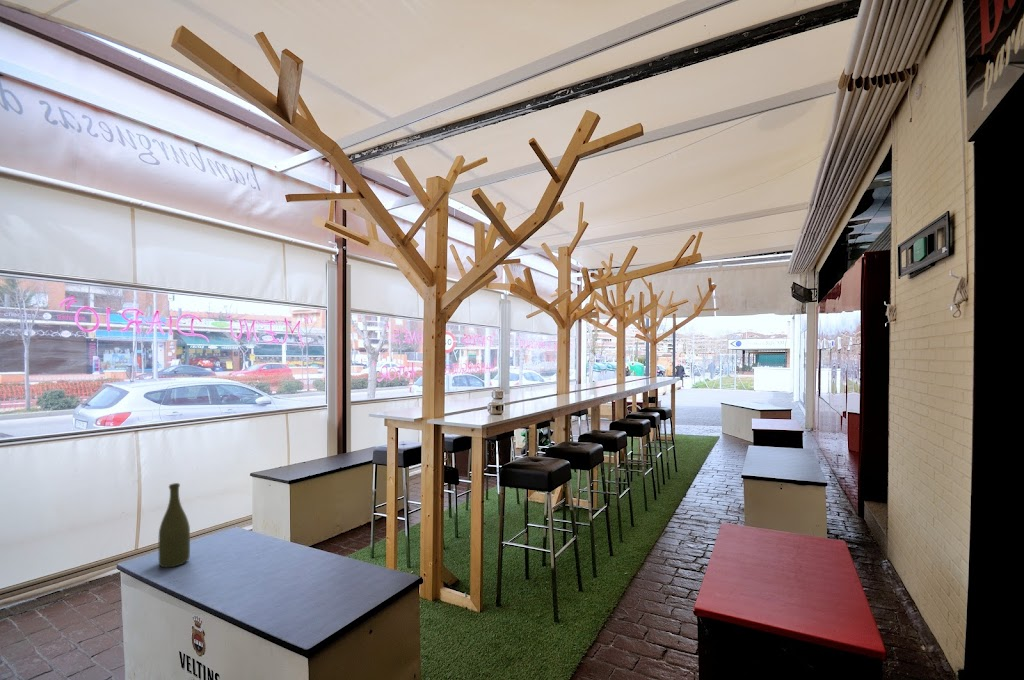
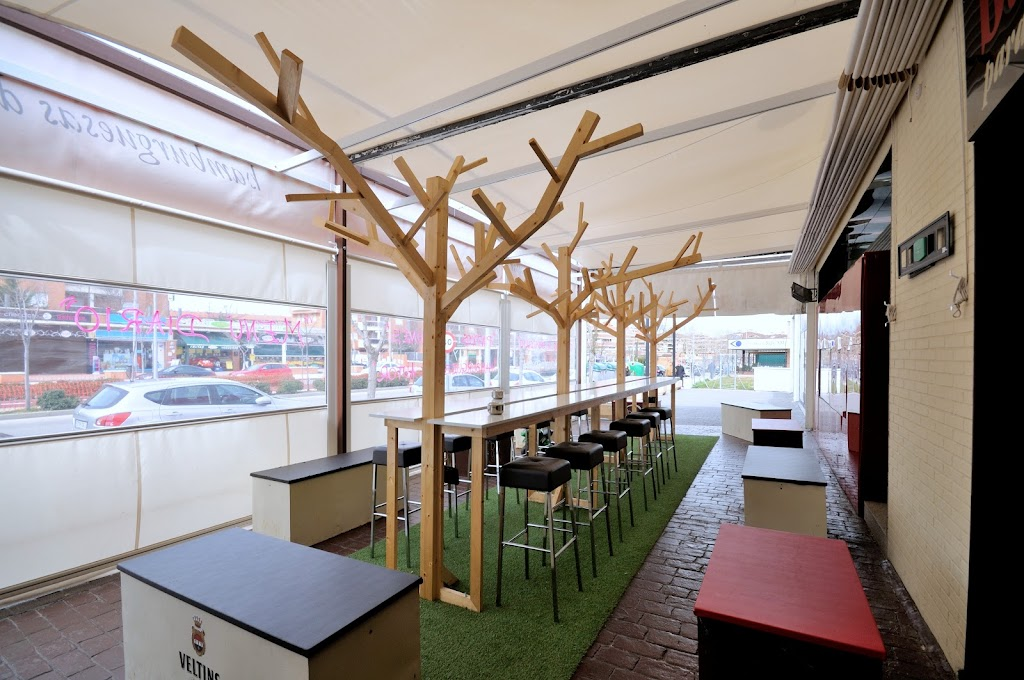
- bottle (174, 523)
